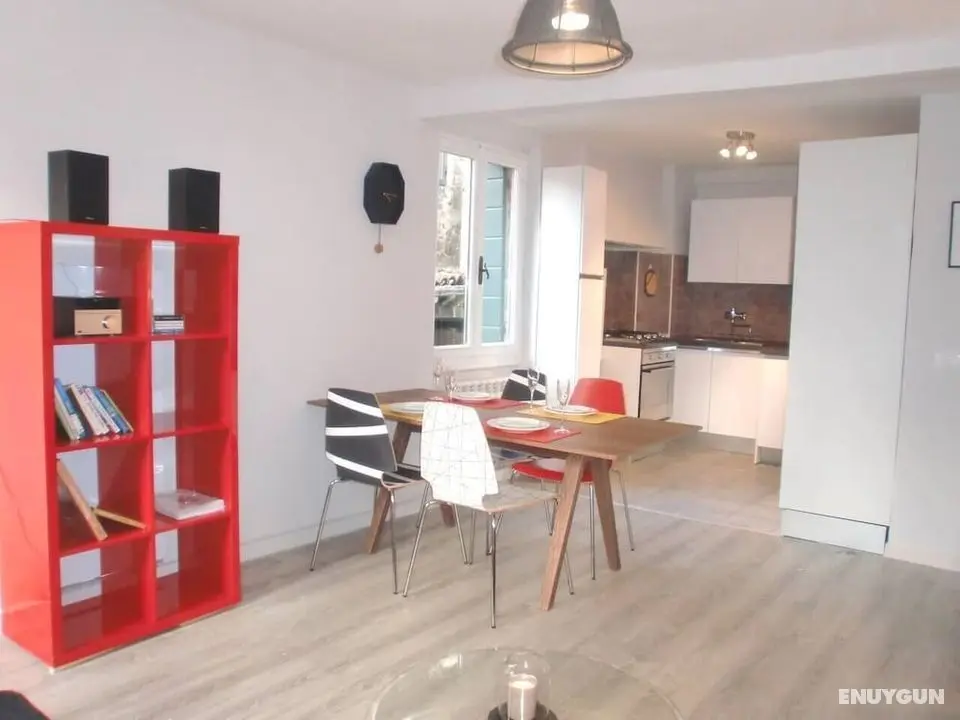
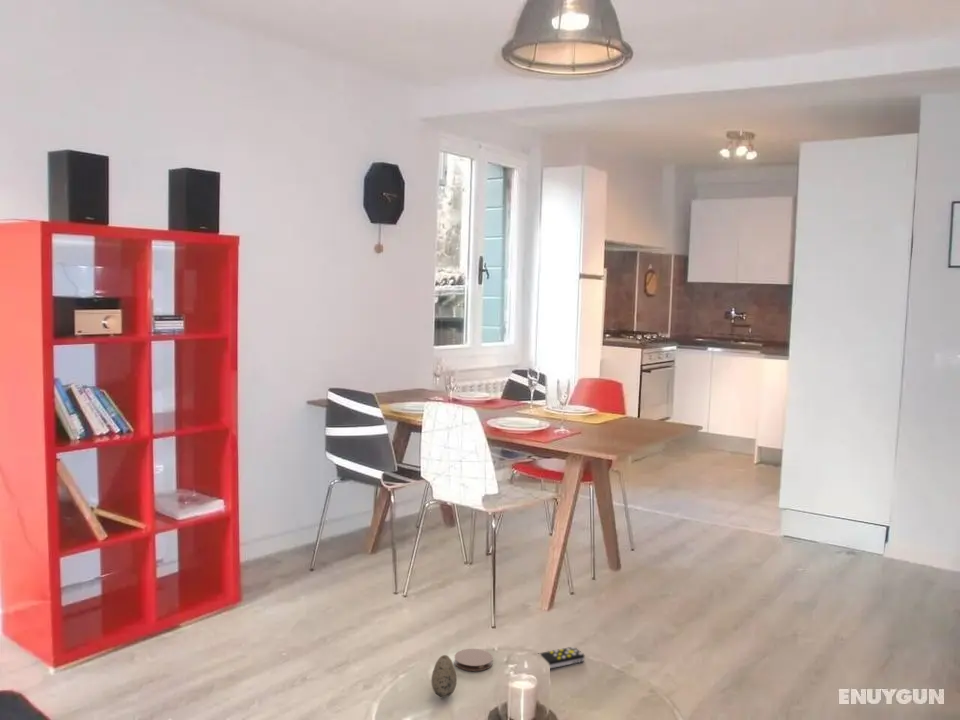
+ coaster (473, 659)
+ remote control (559, 657)
+ decorative egg (444, 675)
